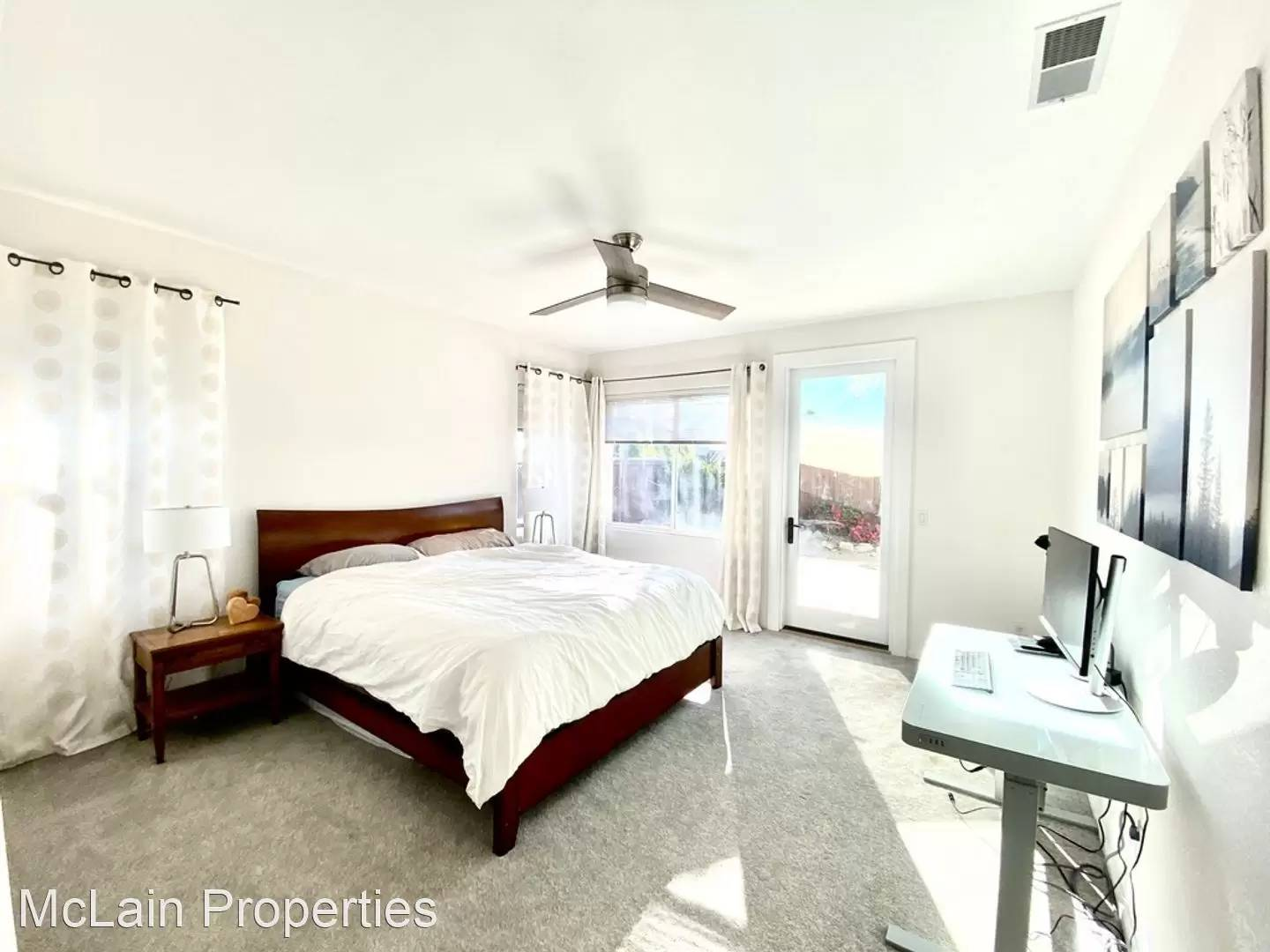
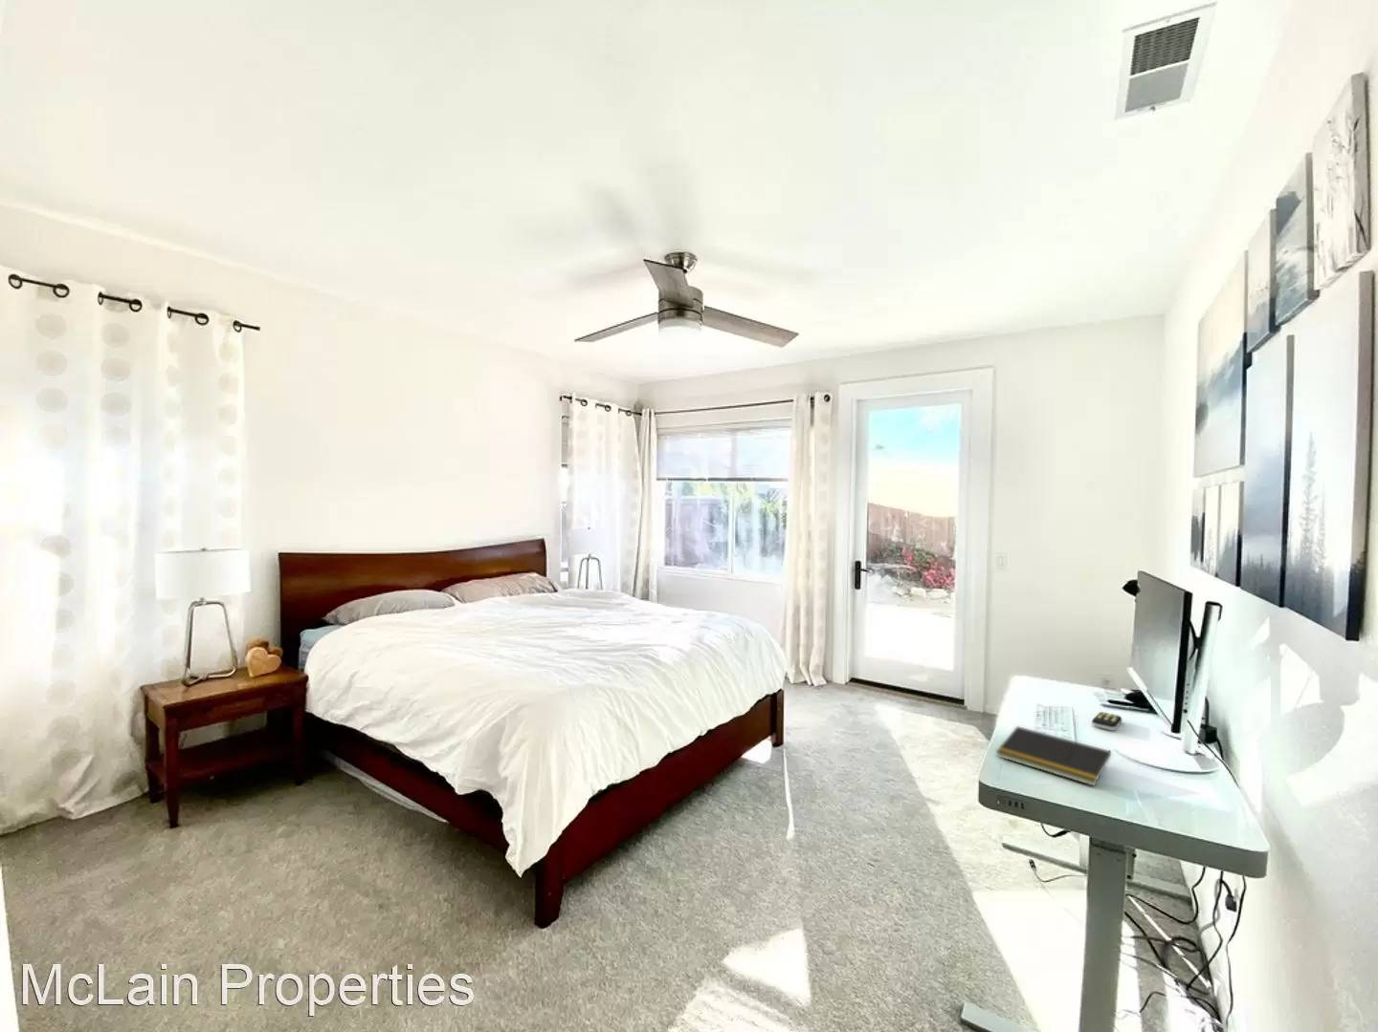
+ remote control (1107, 721)
+ notepad (1051, 753)
